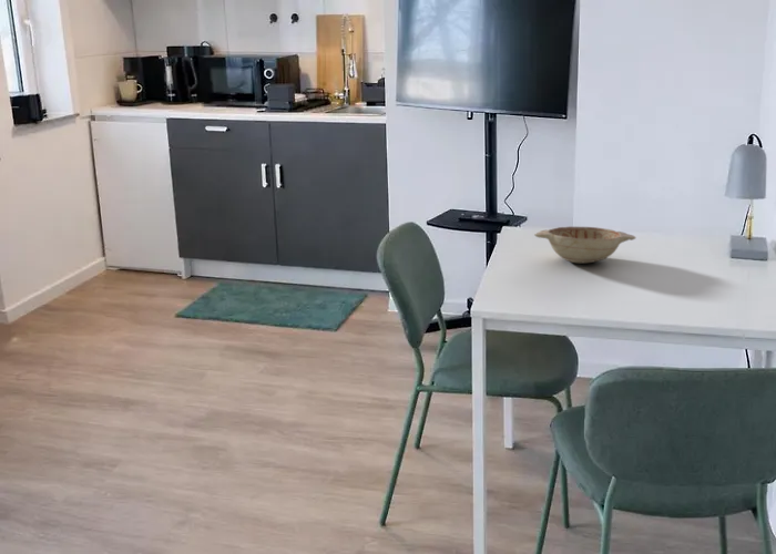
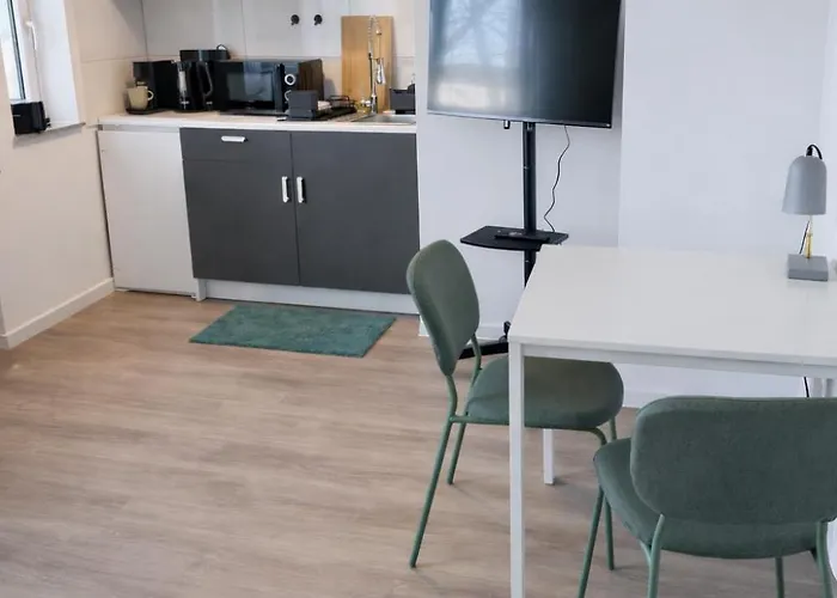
- decorative bowl (583, 245)
